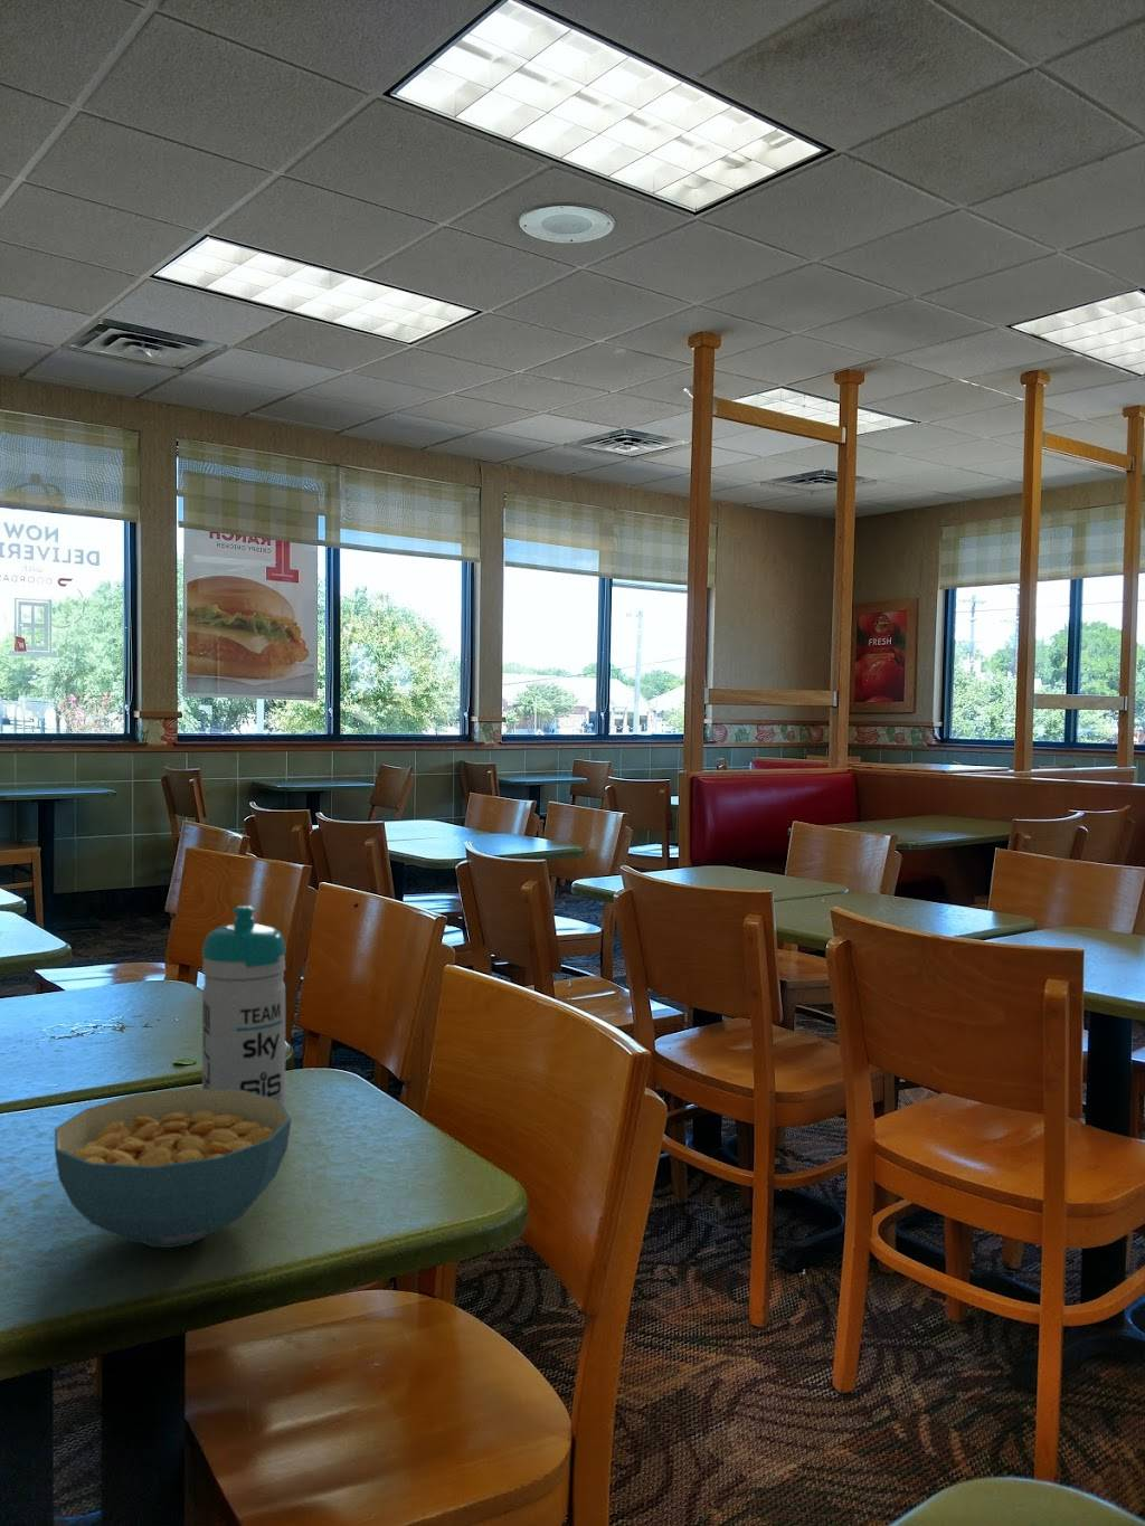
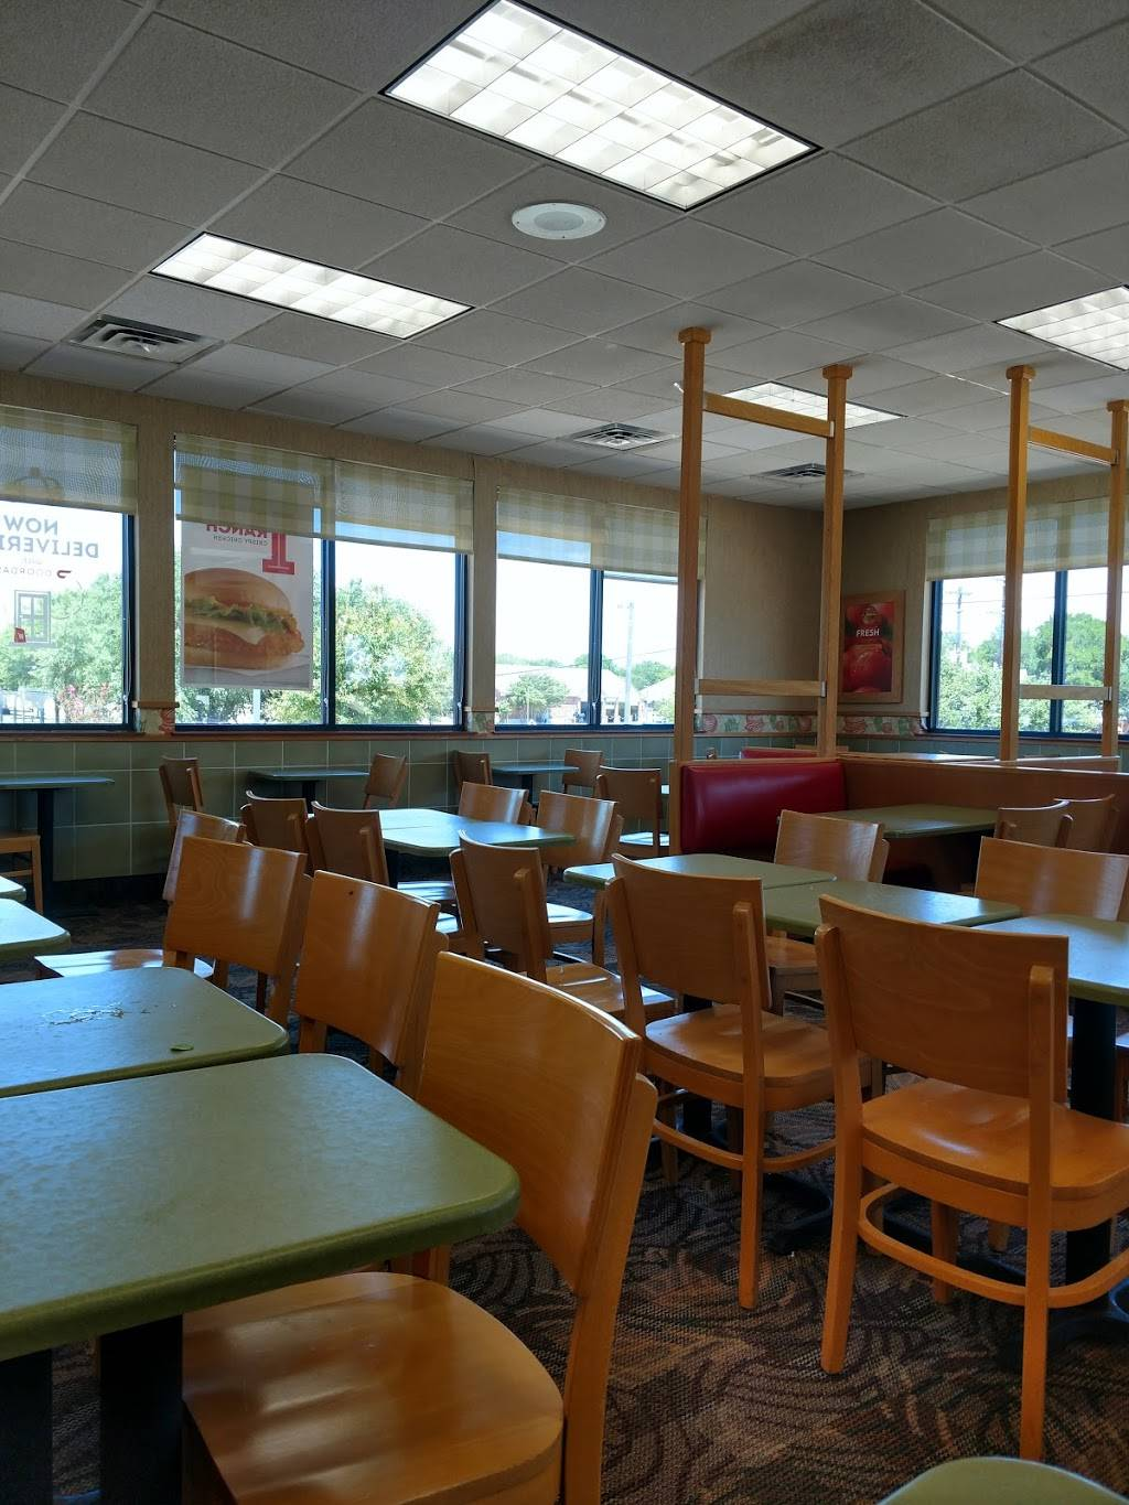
- water bottle (244, 1020)
- cereal bowl (174, 1177)
